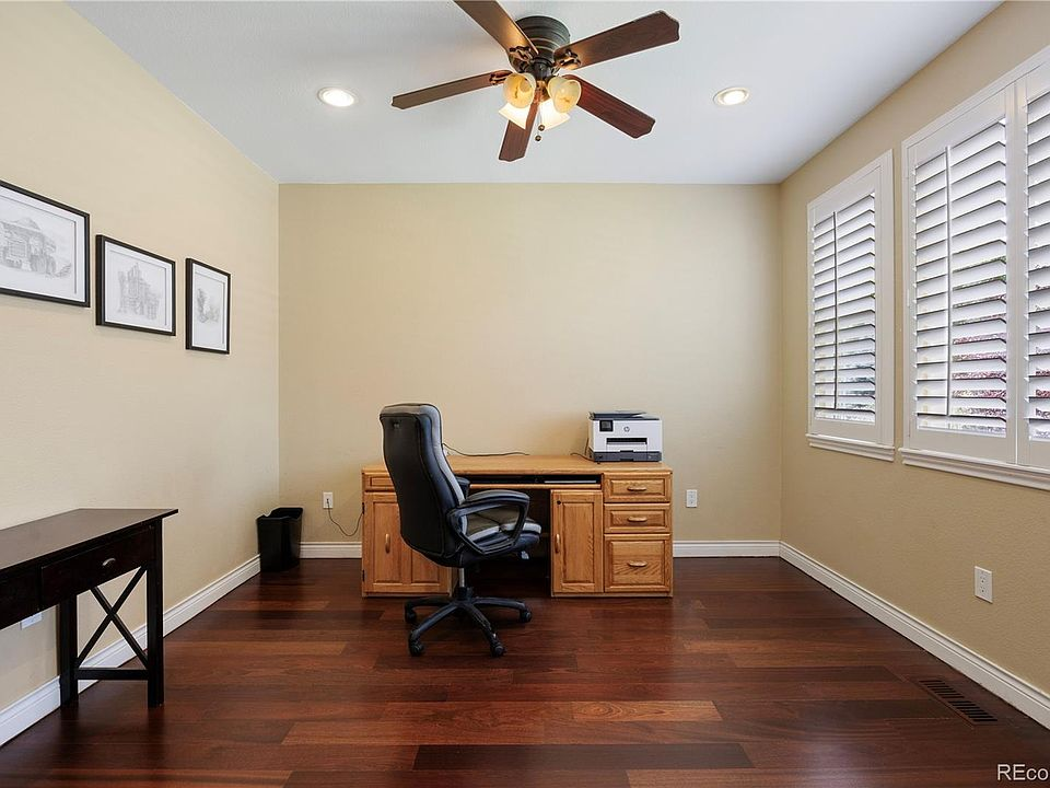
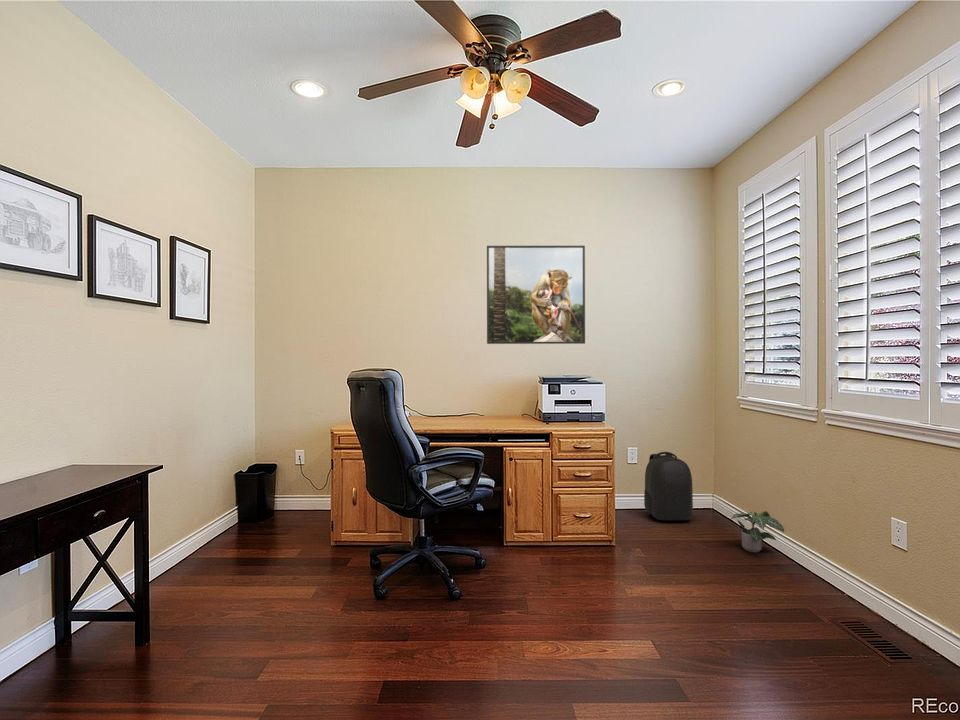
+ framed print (535, 294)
+ potted plant (756, 531)
+ backpack (667, 484)
